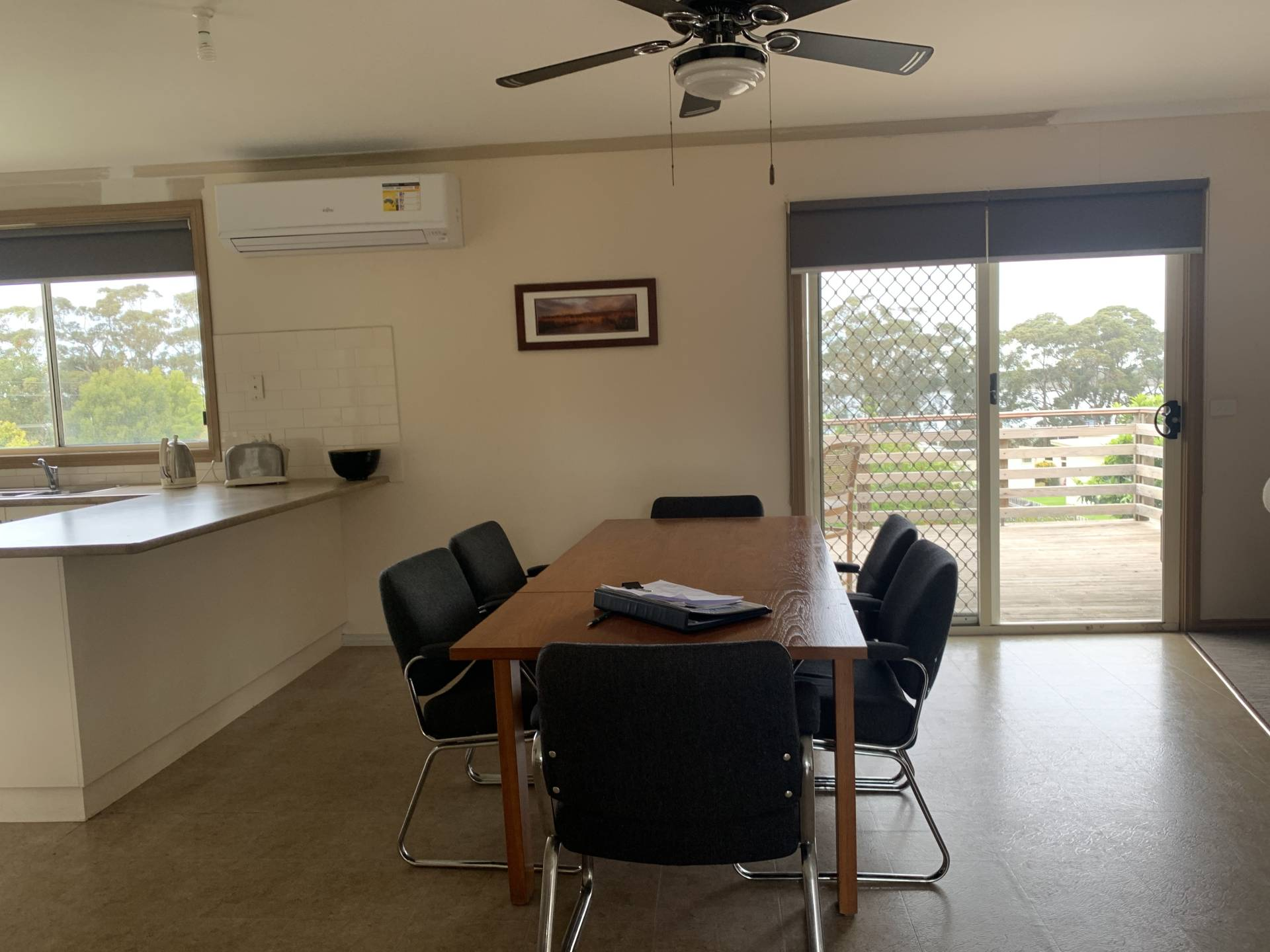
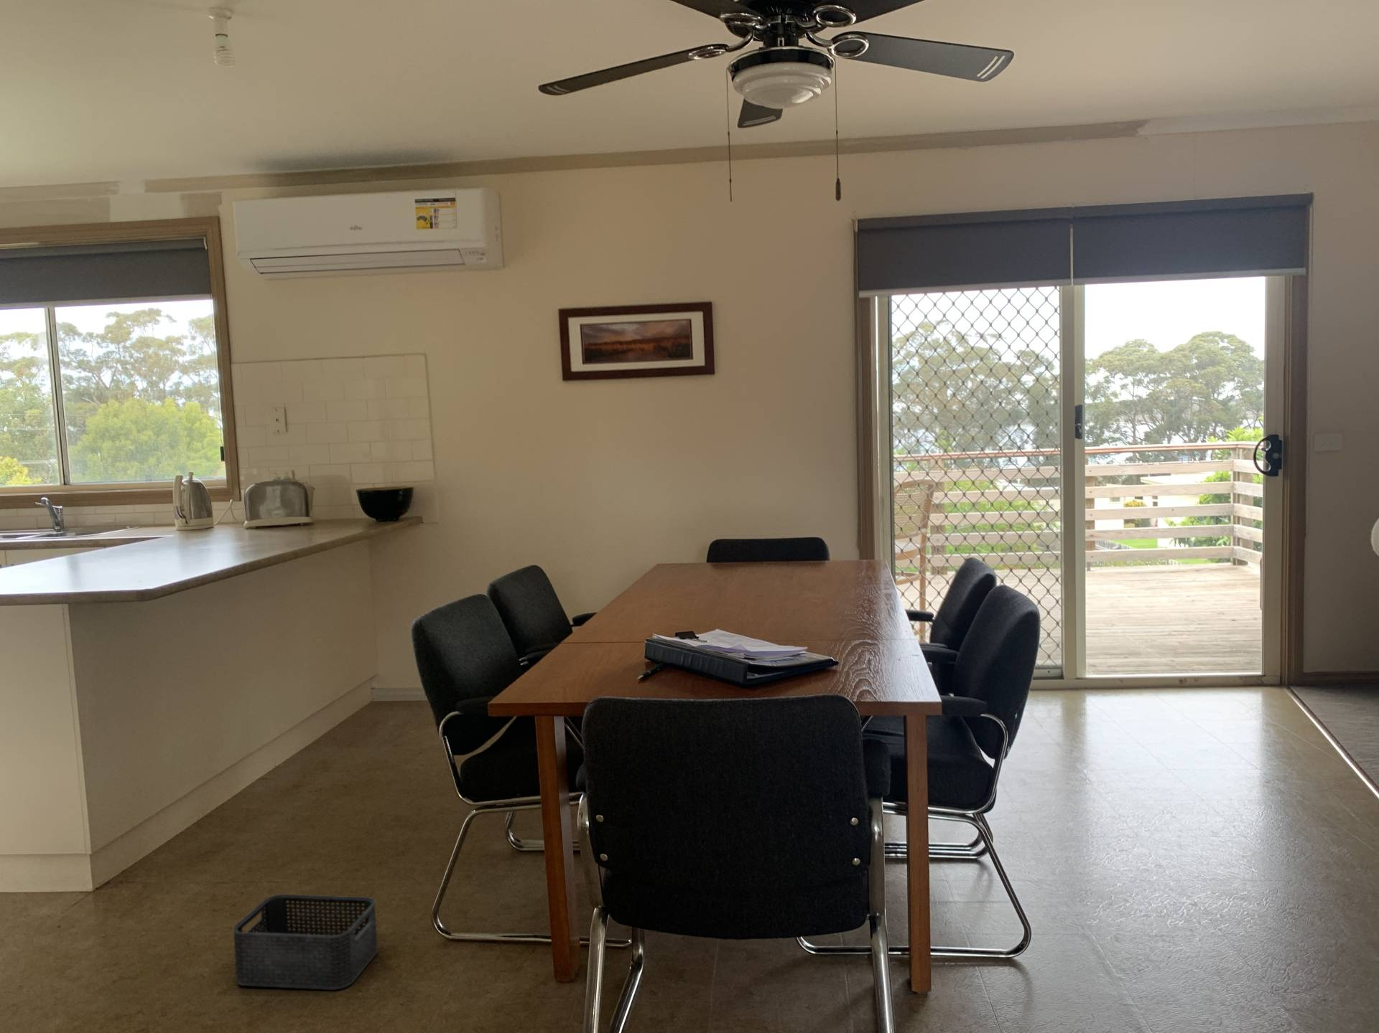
+ storage bin (306, 941)
